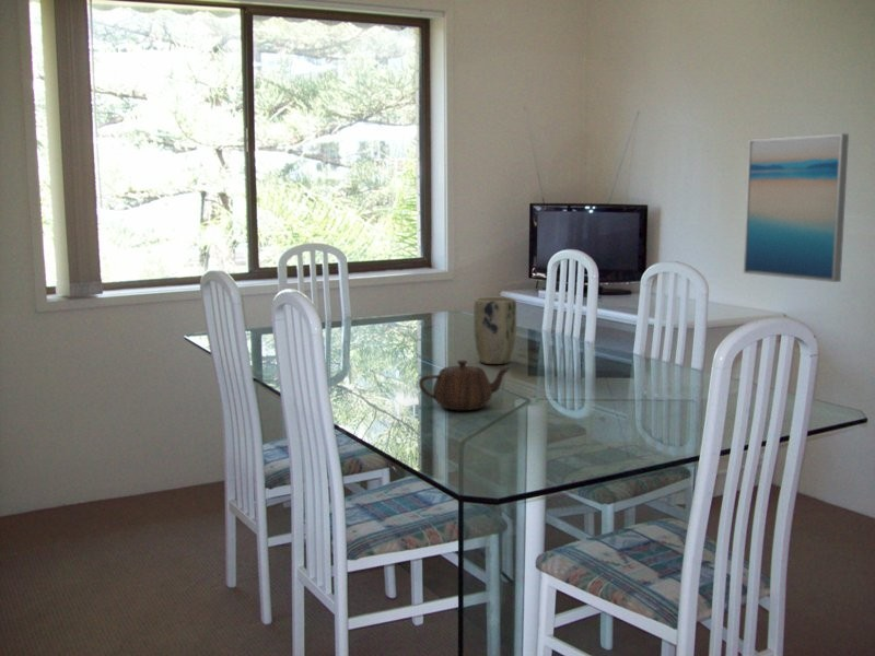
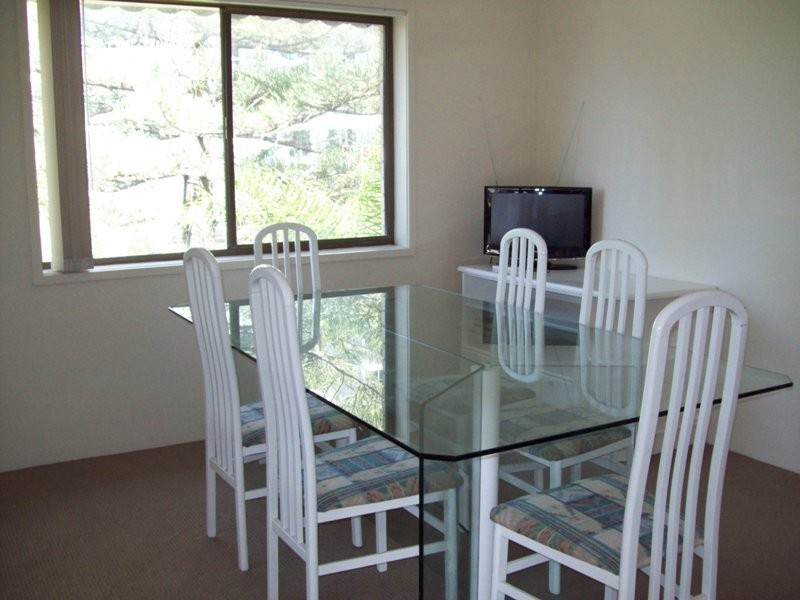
- wall art (792, 208)
- teapot (465, 383)
- plant pot (494, 330)
